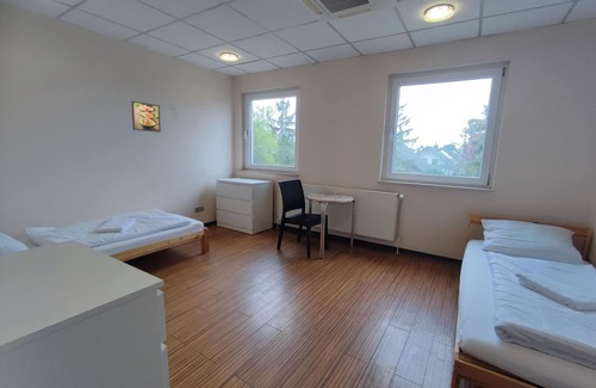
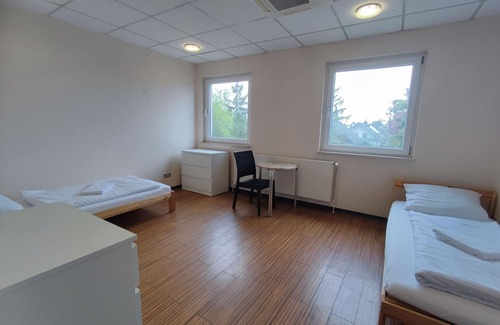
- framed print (147, 117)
